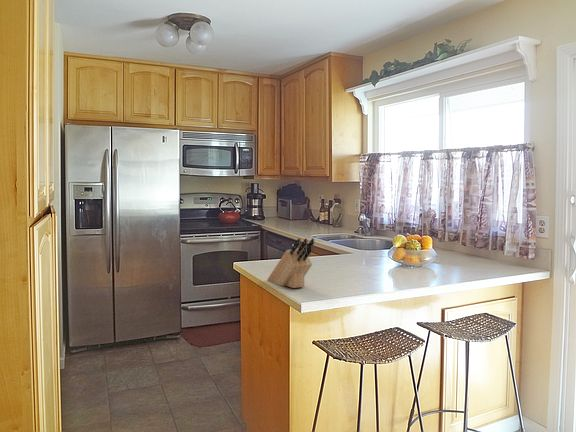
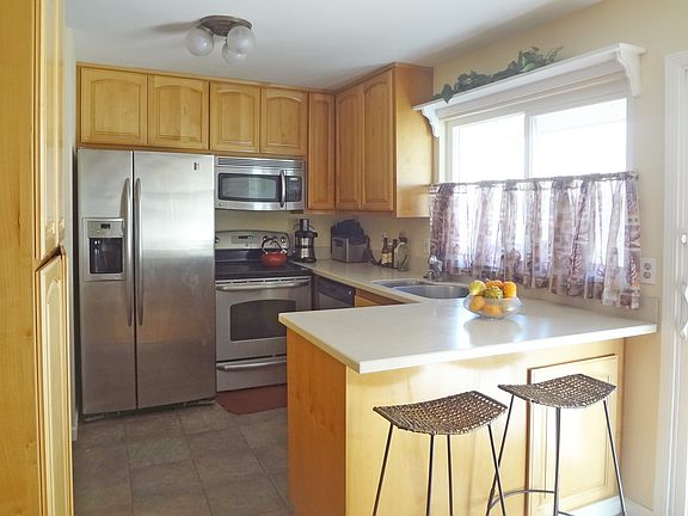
- knife block (291, 260)
